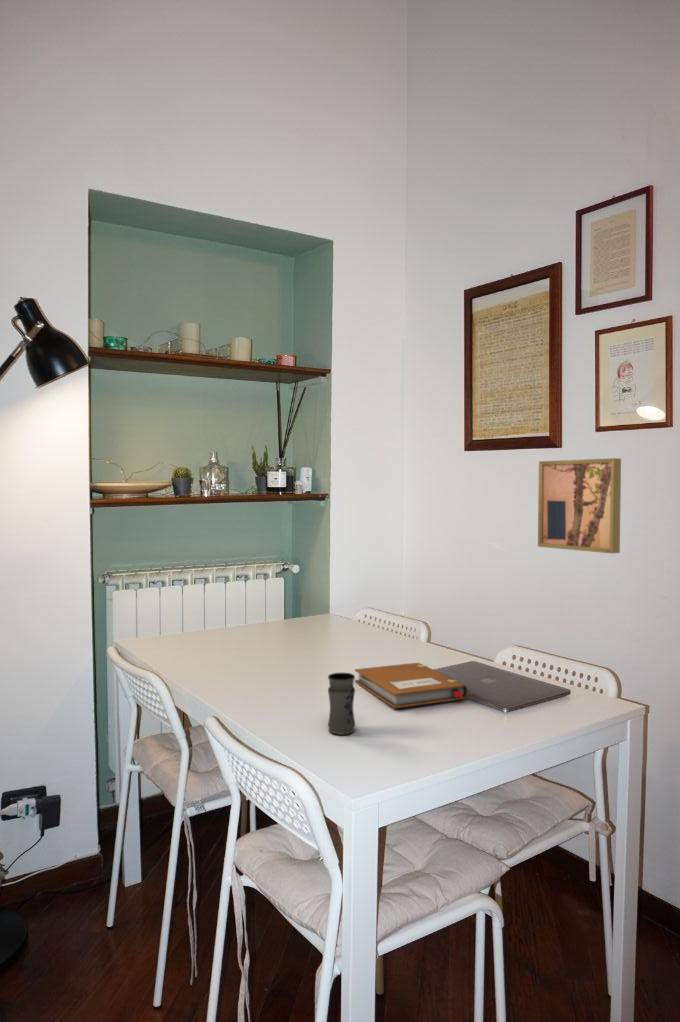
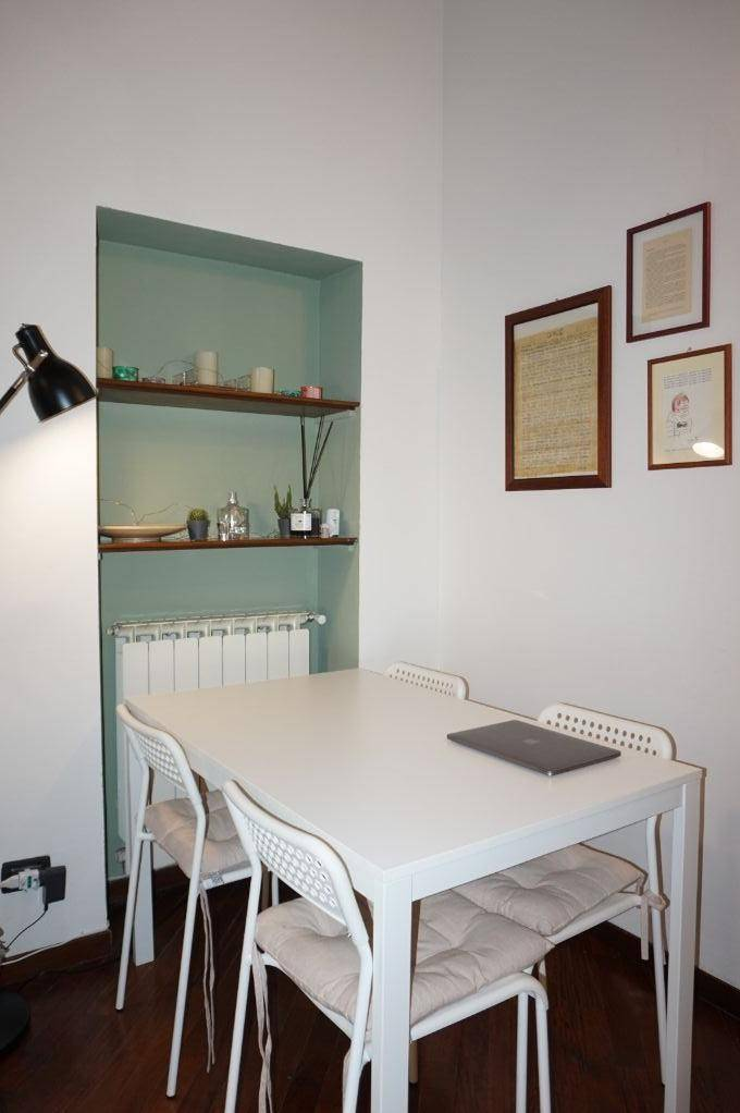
- wall art (577, 504)
- jar (341, 703)
- notebook (410, 683)
